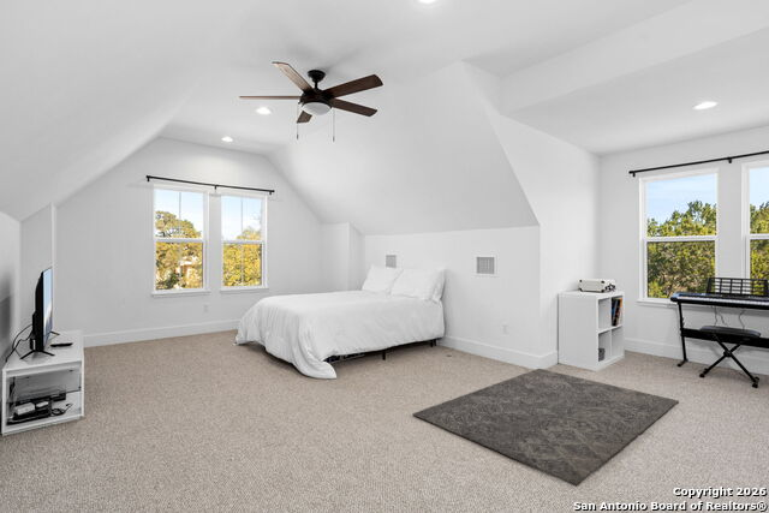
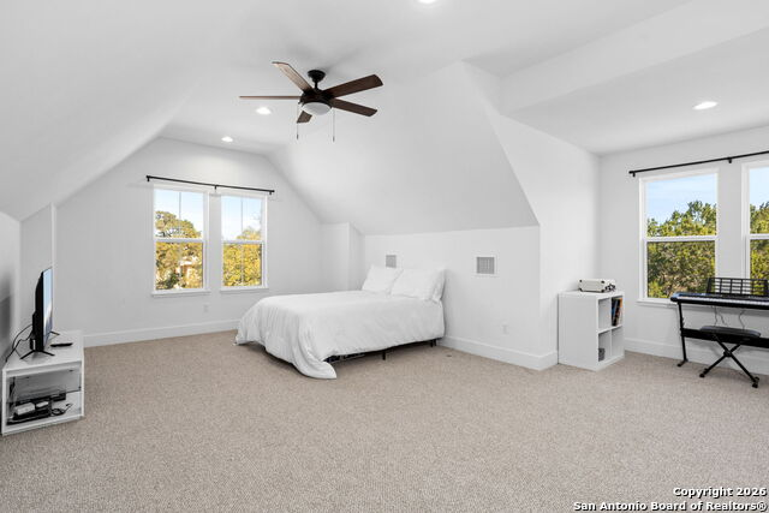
- rug (550, 407)
